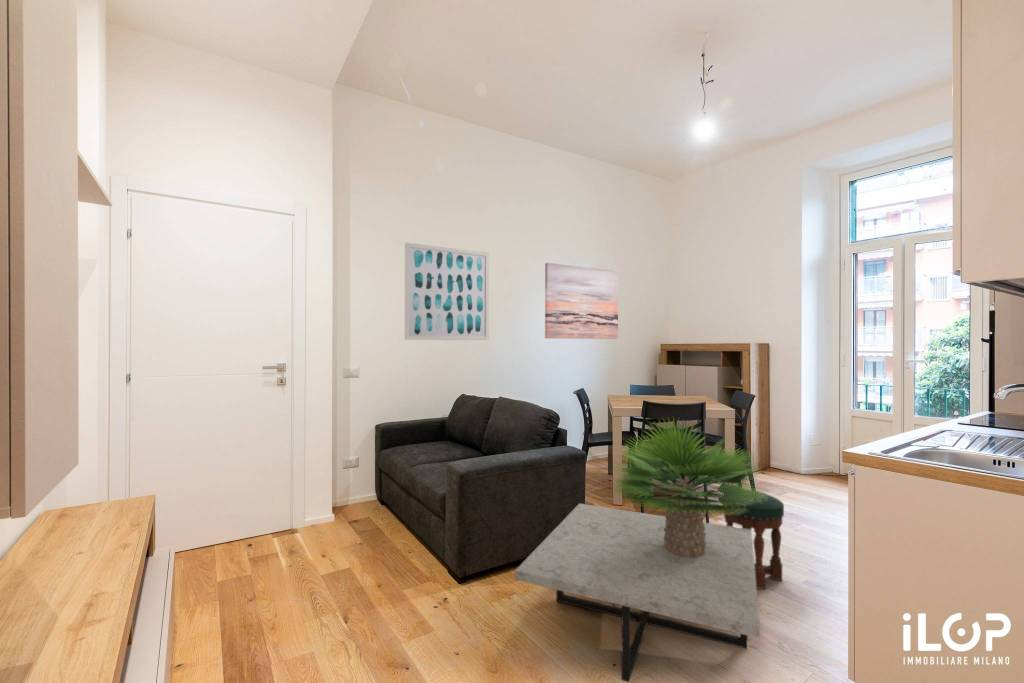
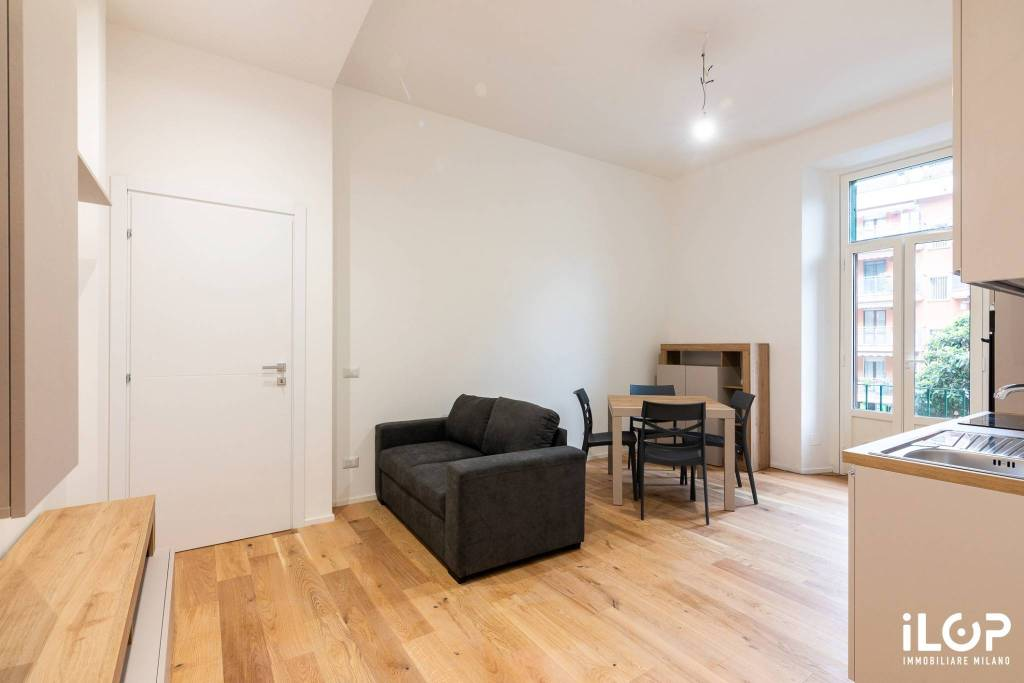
- coffee table (644, 584)
- potted plant (685, 485)
- wall art (449, 293)
- wall art (583, 303)
- stool (755, 534)
